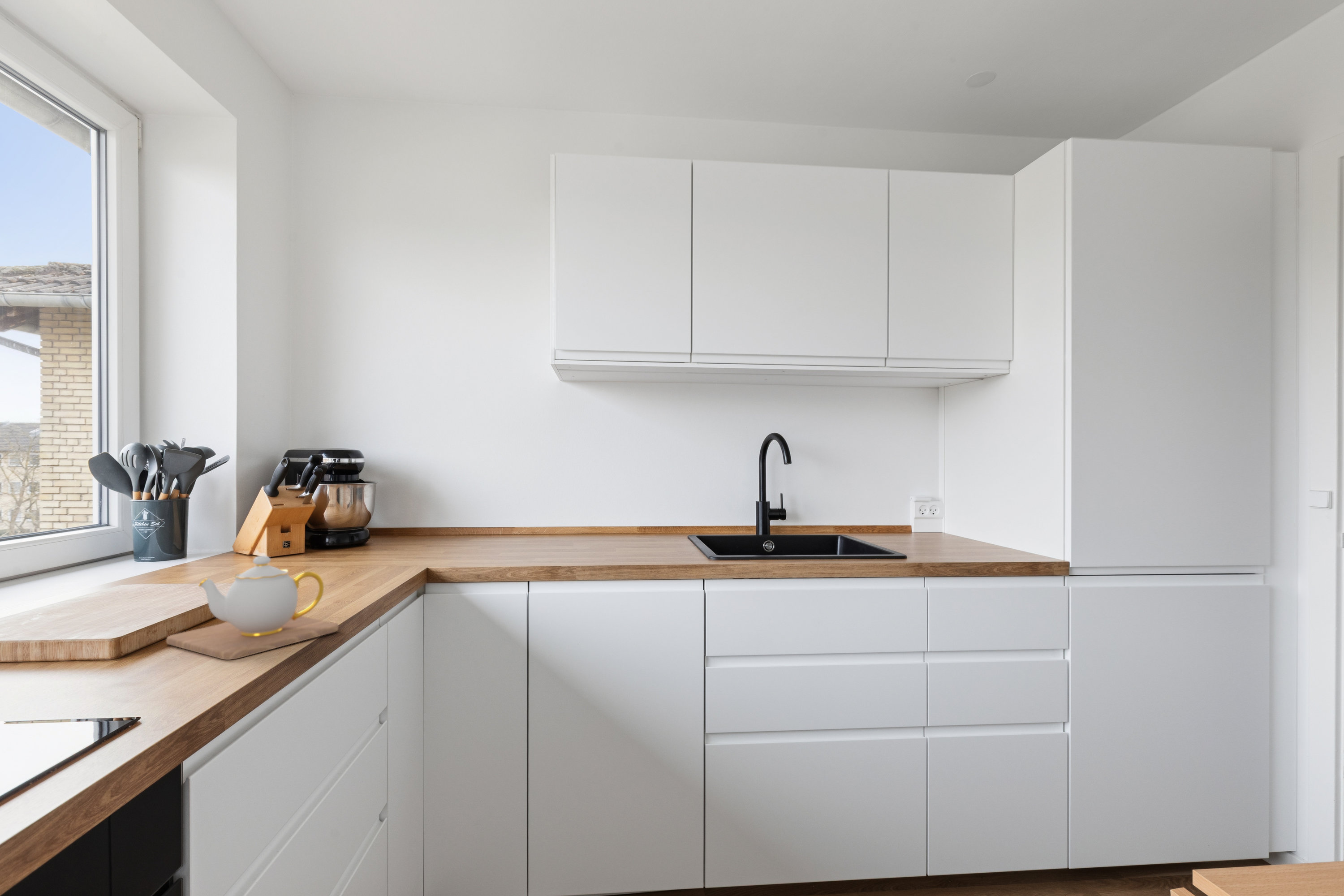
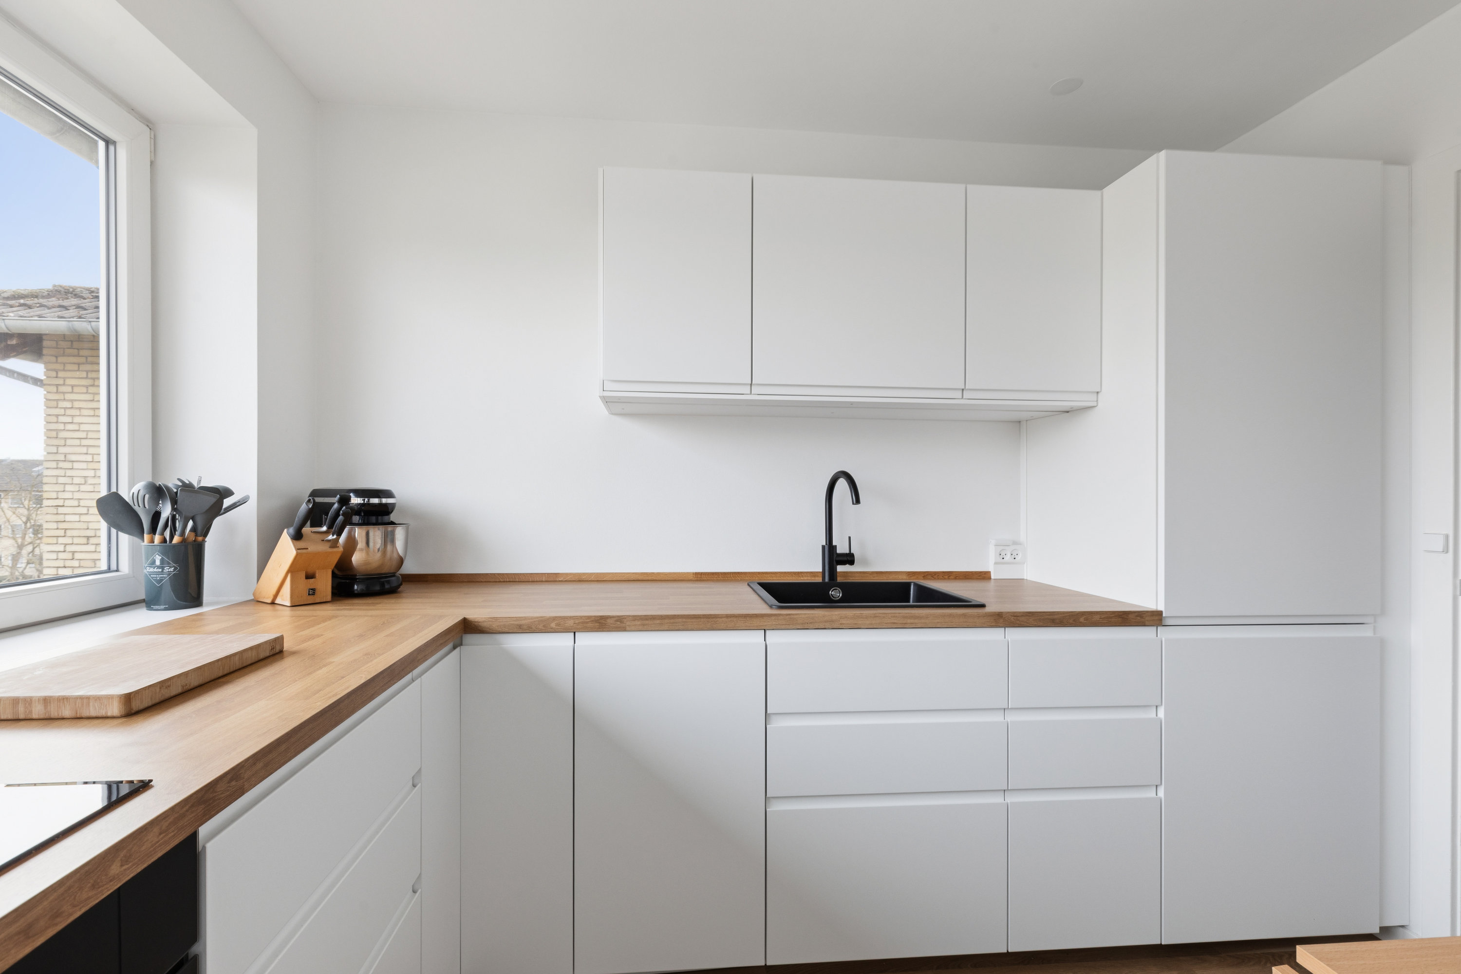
- teapot (255, 595)
